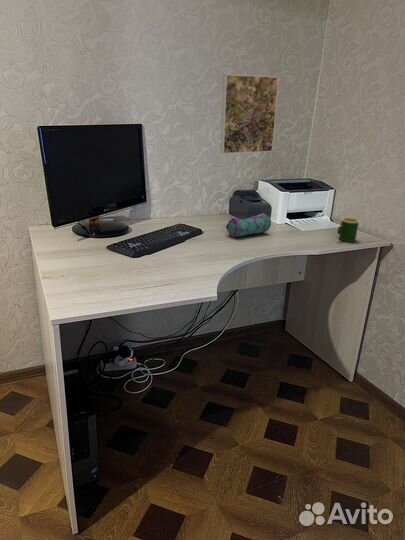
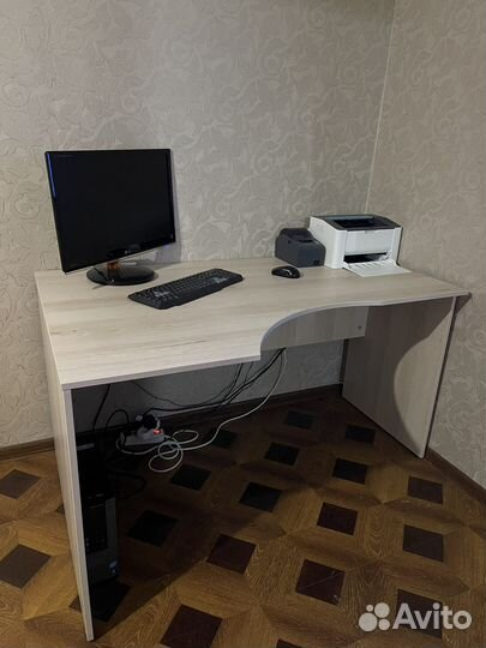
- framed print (249, 115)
- mug (346, 230)
- pencil case (249, 224)
